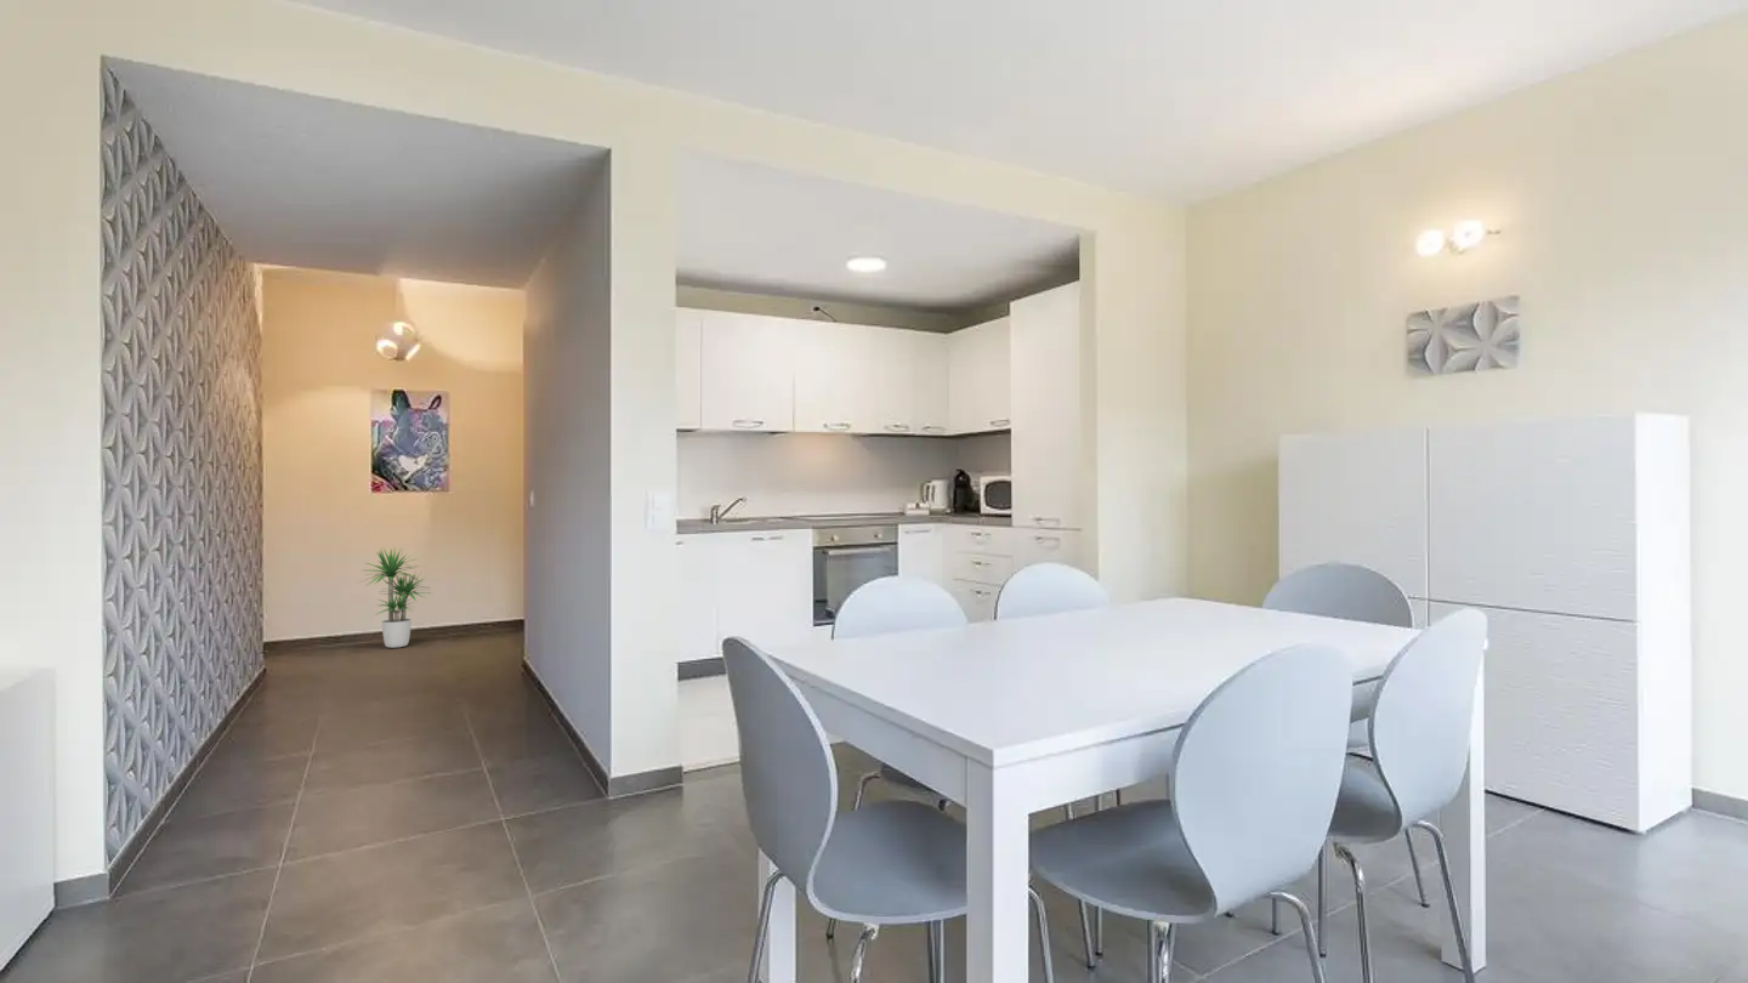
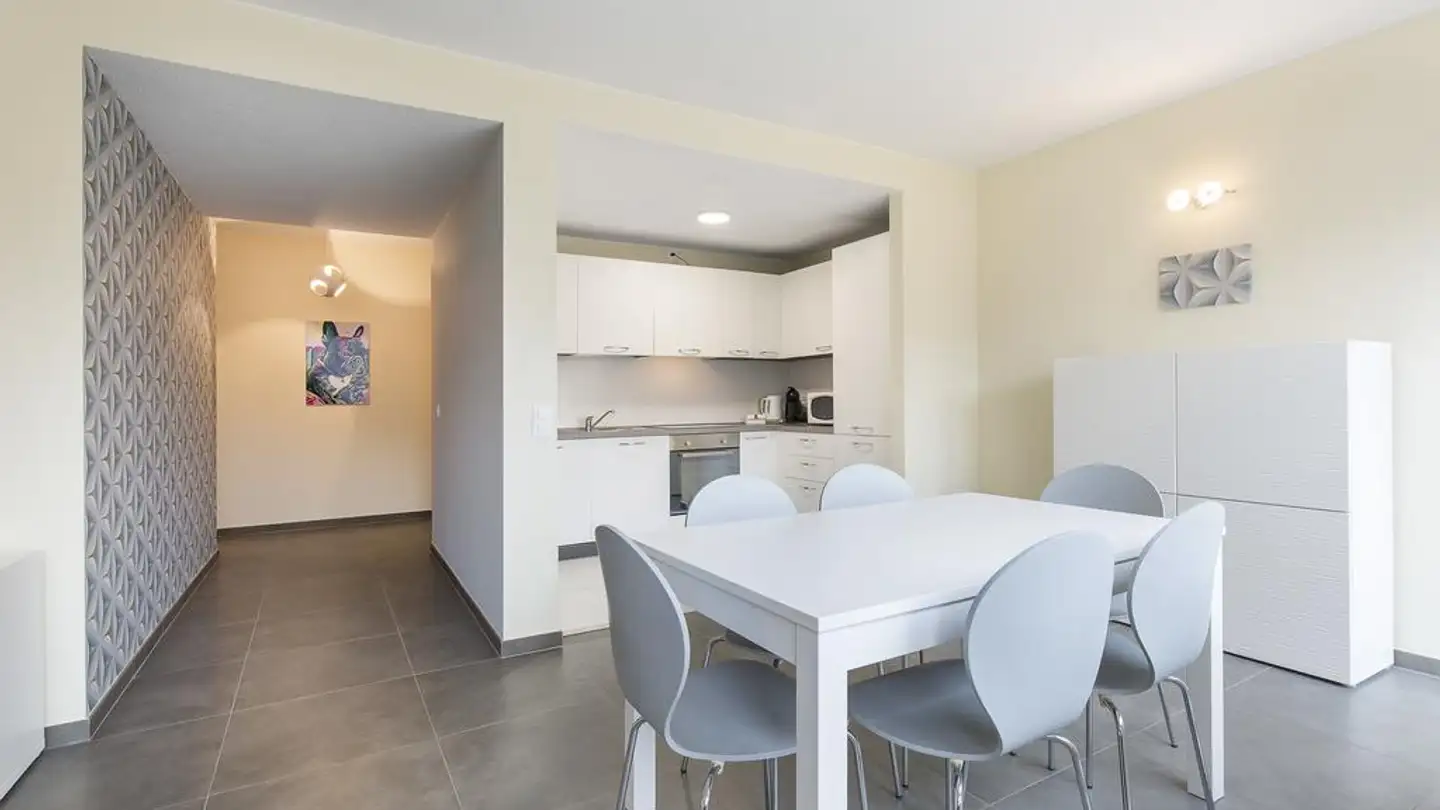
- potted plant (396, 596)
